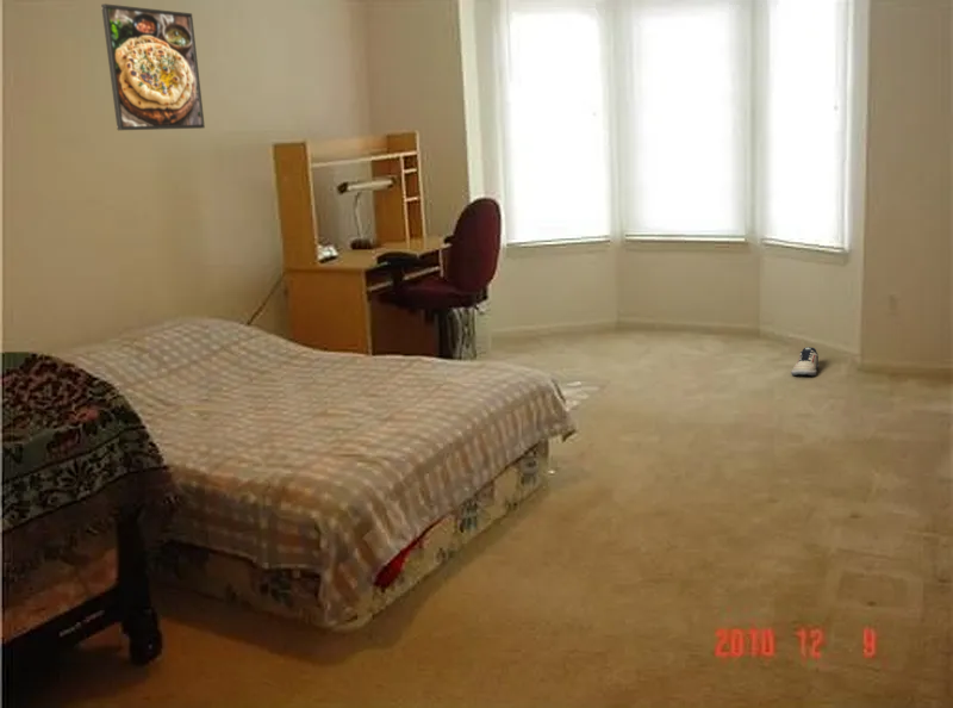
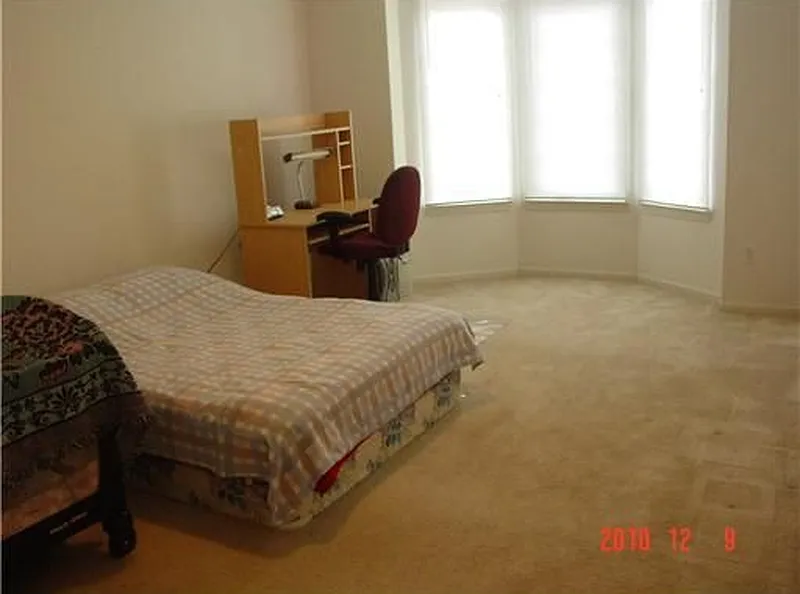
- shoe (805, 360)
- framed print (156, 69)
